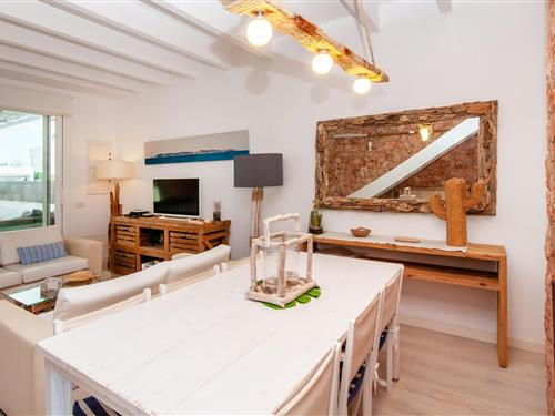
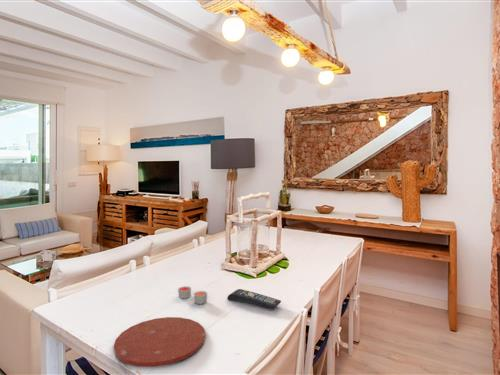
+ candle (194, 294)
+ remote control (253, 298)
+ plate (161, 338)
